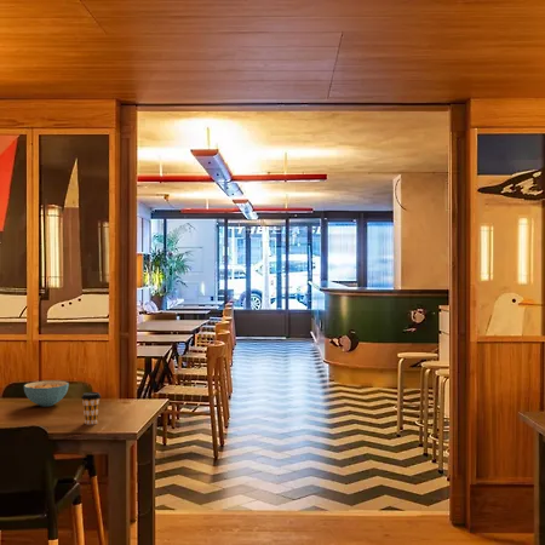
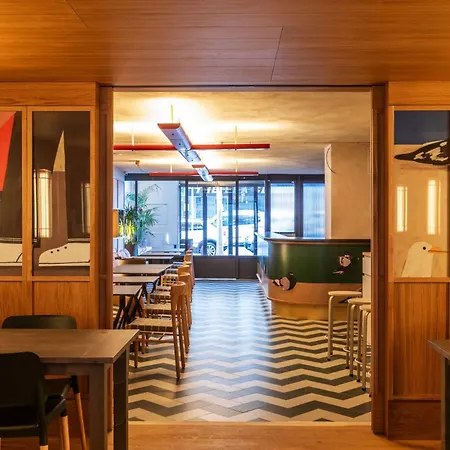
- coffee cup (91, 408)
- cereal bowl (46, 394)
